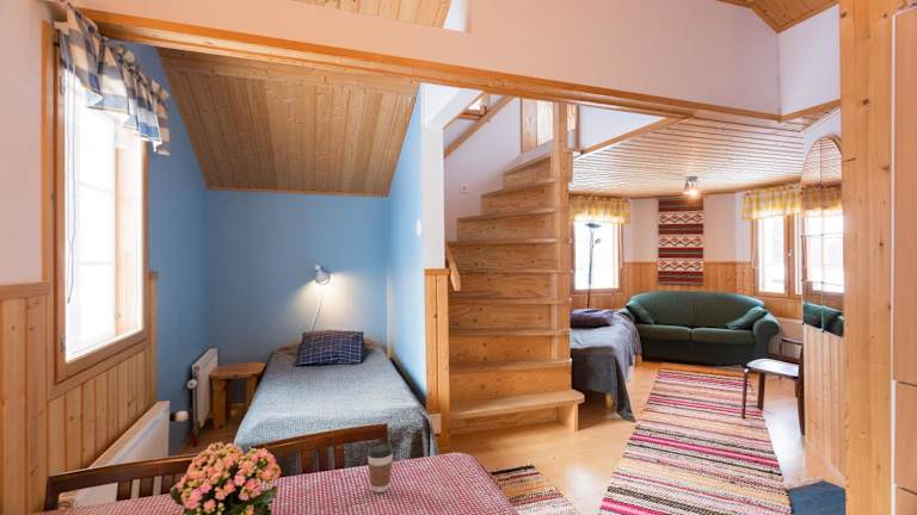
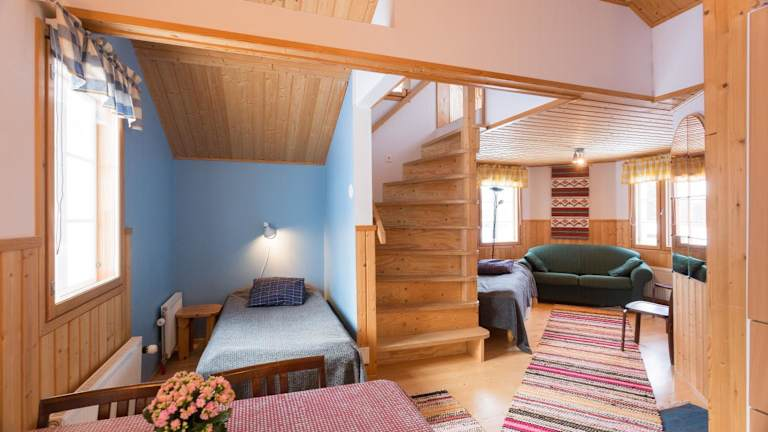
- coffee cup (380, 467)
